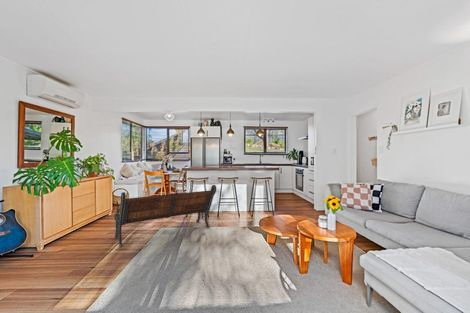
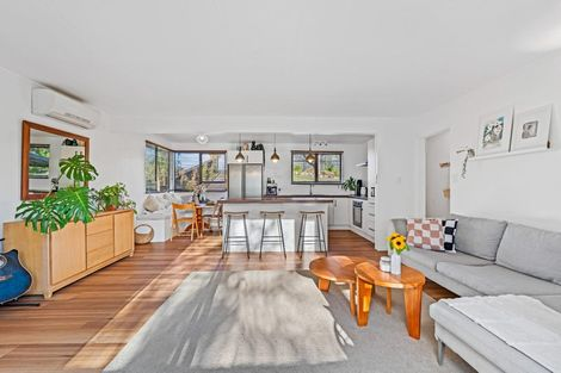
- bench (166, 209)
